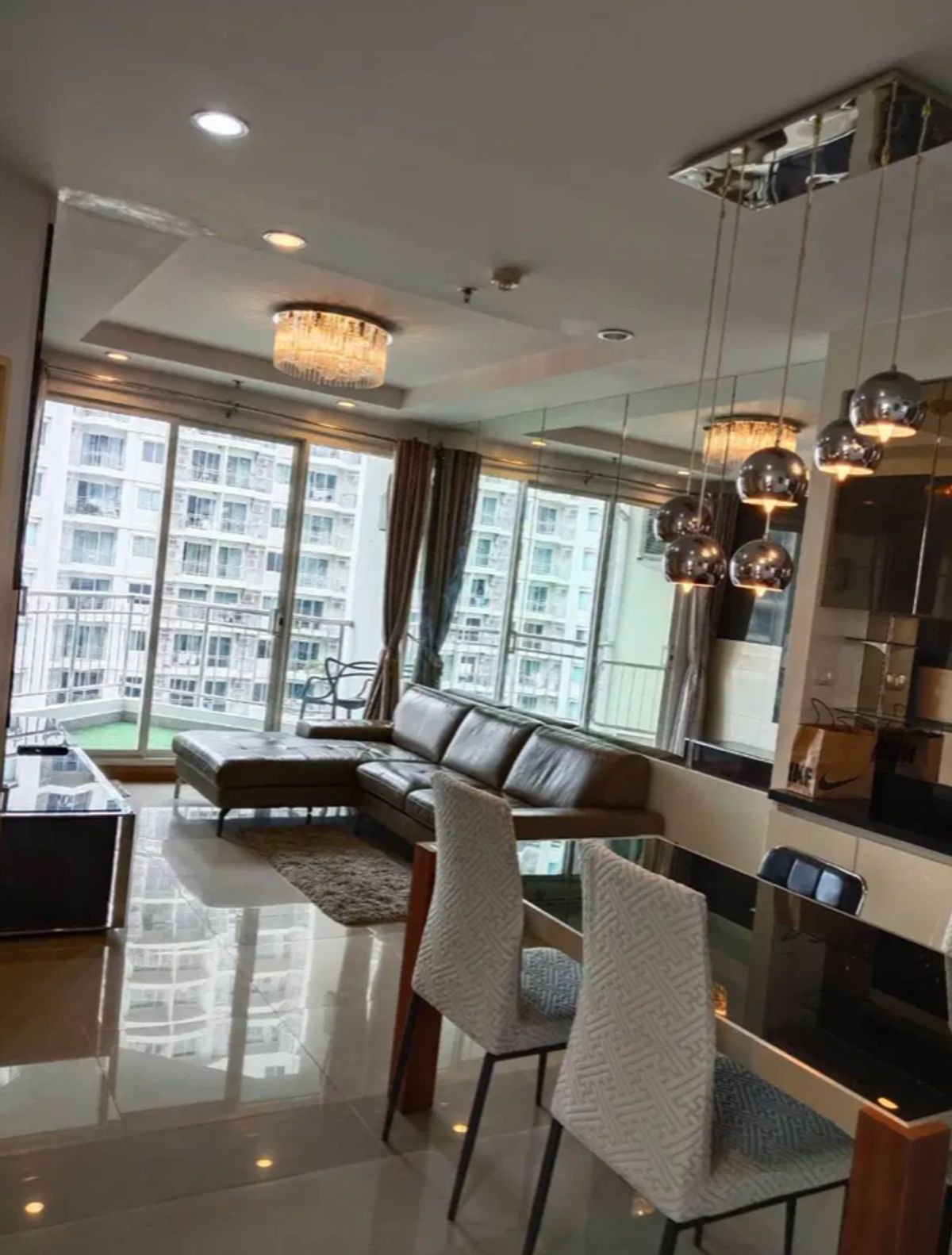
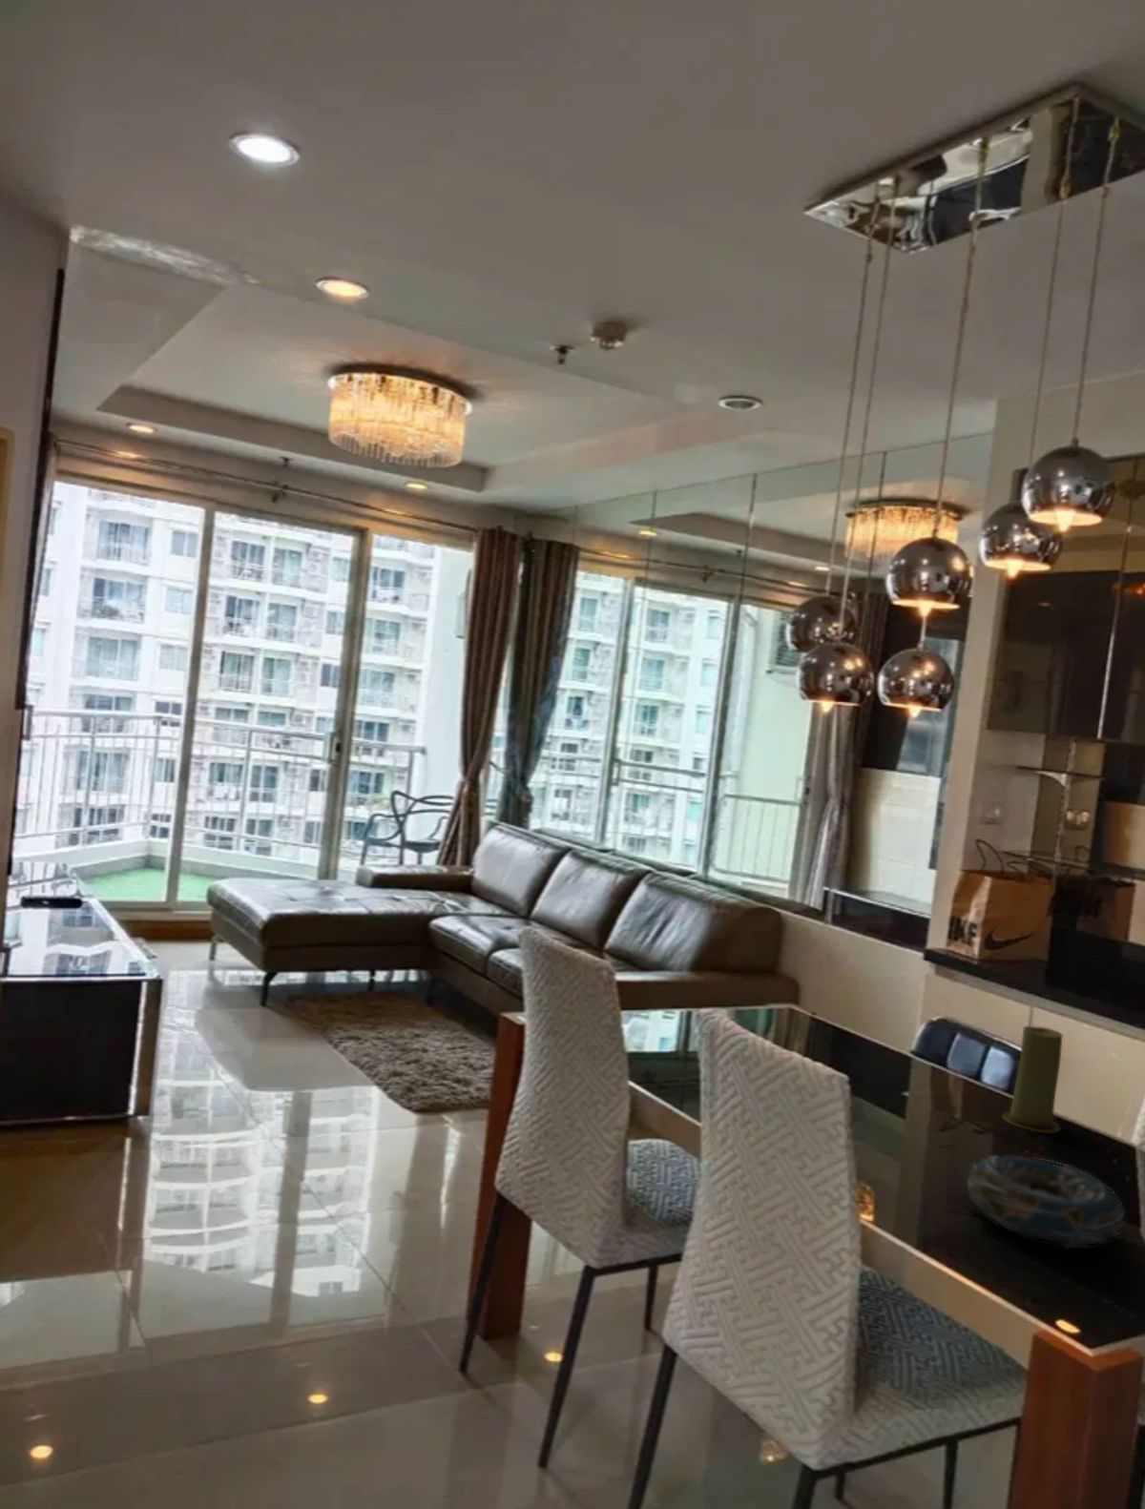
+ candle (1037, 1076)
+ decorative bowl (1043, 1199)
